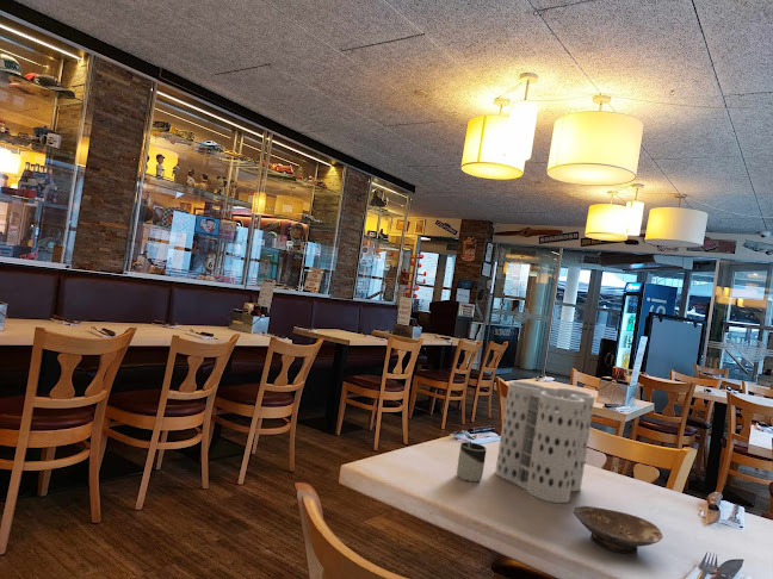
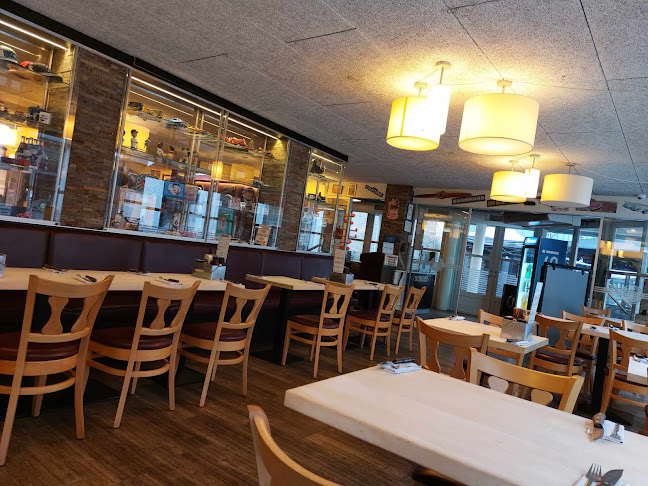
- cup (470, 460)
- bowl (614, 531)
- utensil holder (549, 438)
